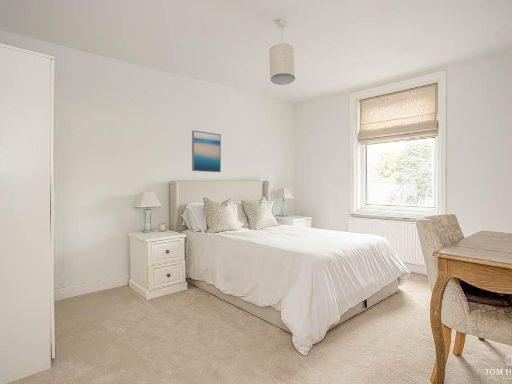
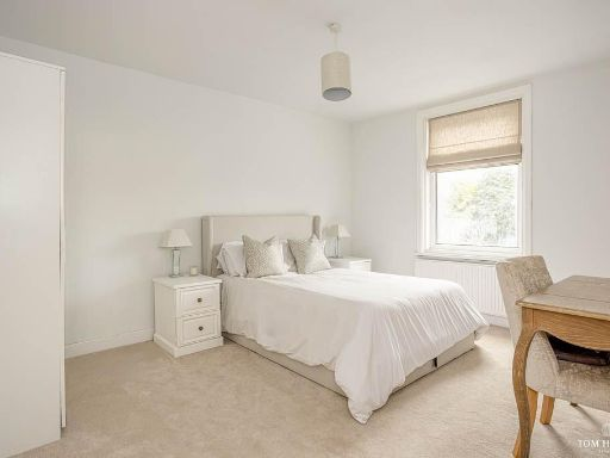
- wall art (206, 152)
